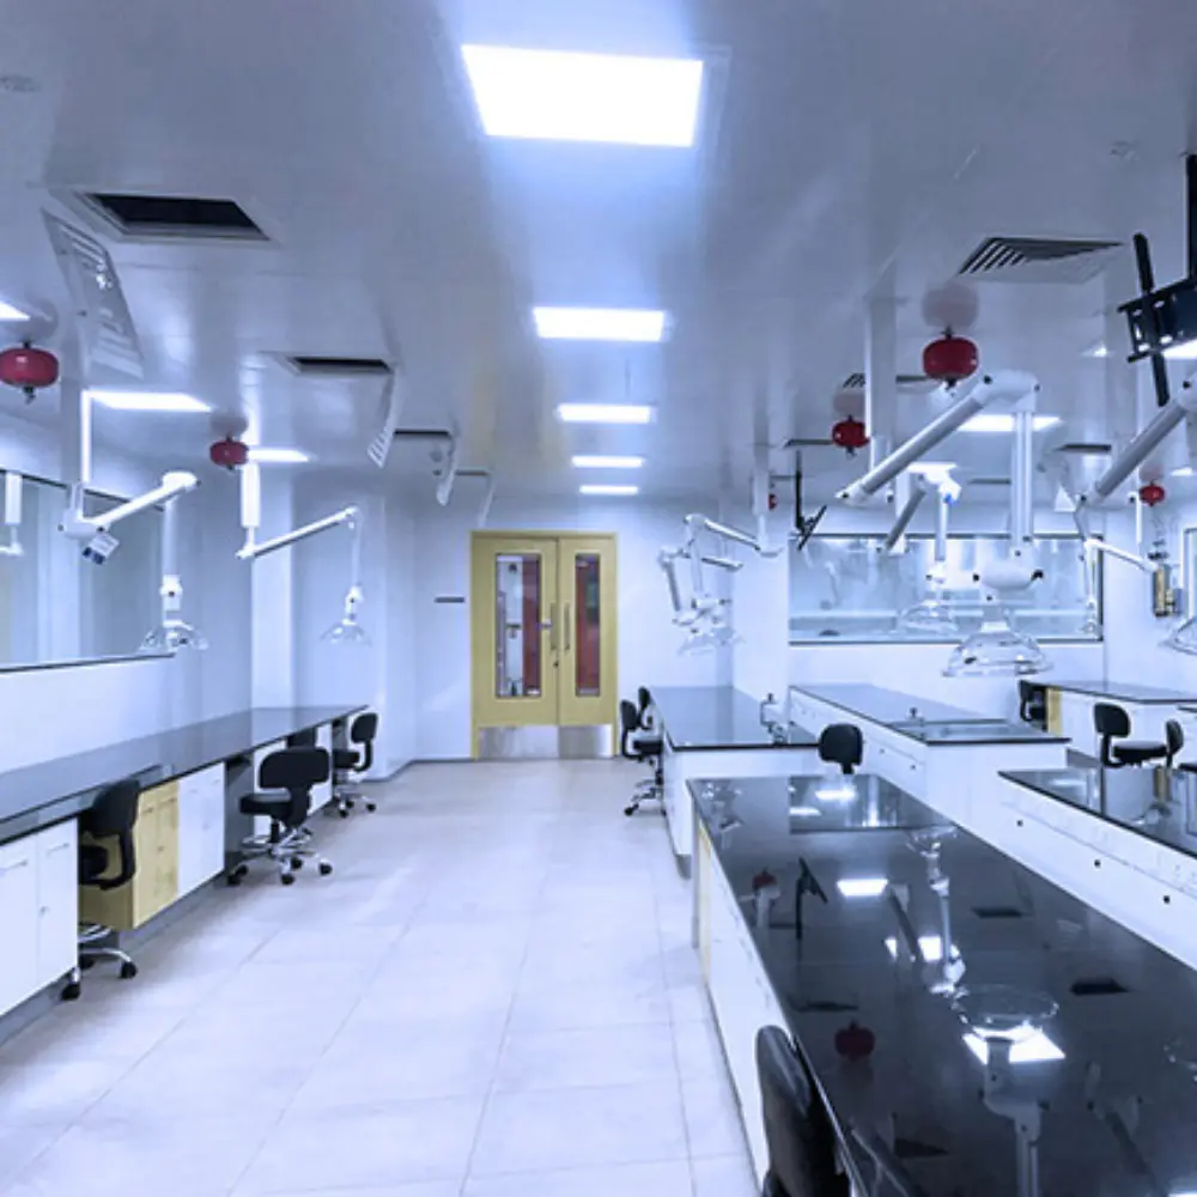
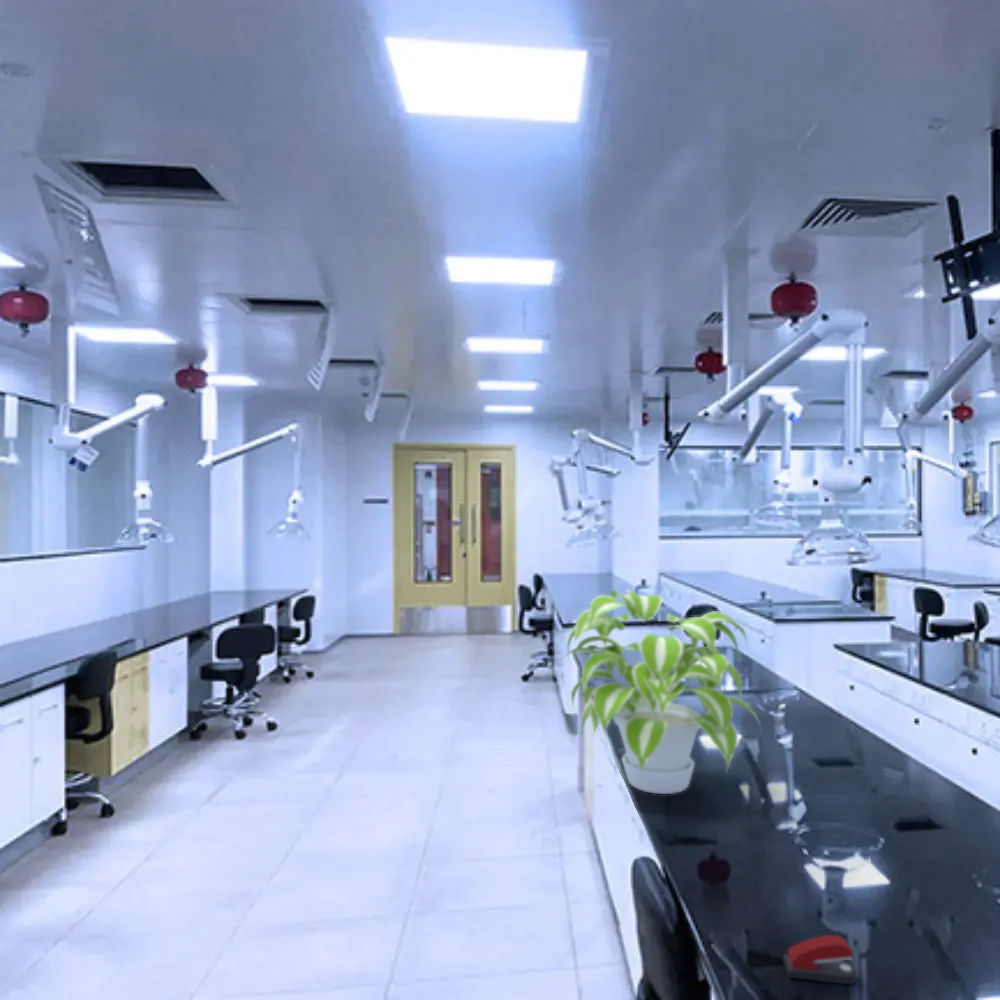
+ plant (653, 686)
+ stapler (820, 955)
